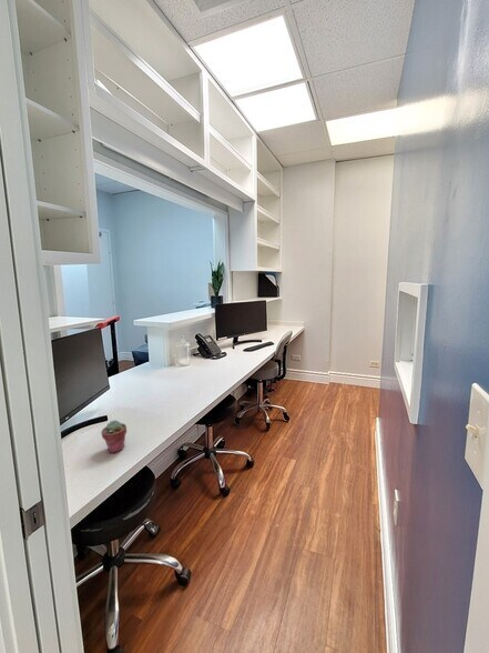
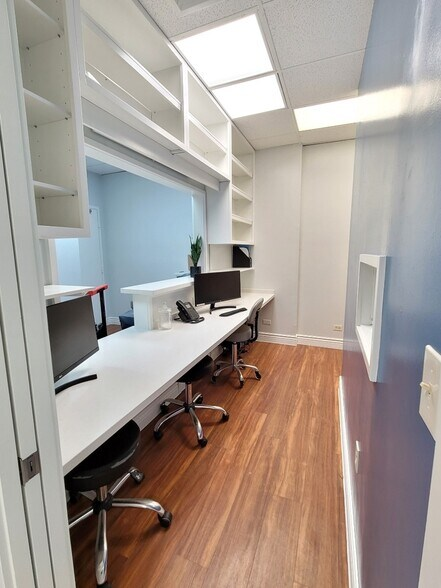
- potted succulent (114, 434)
